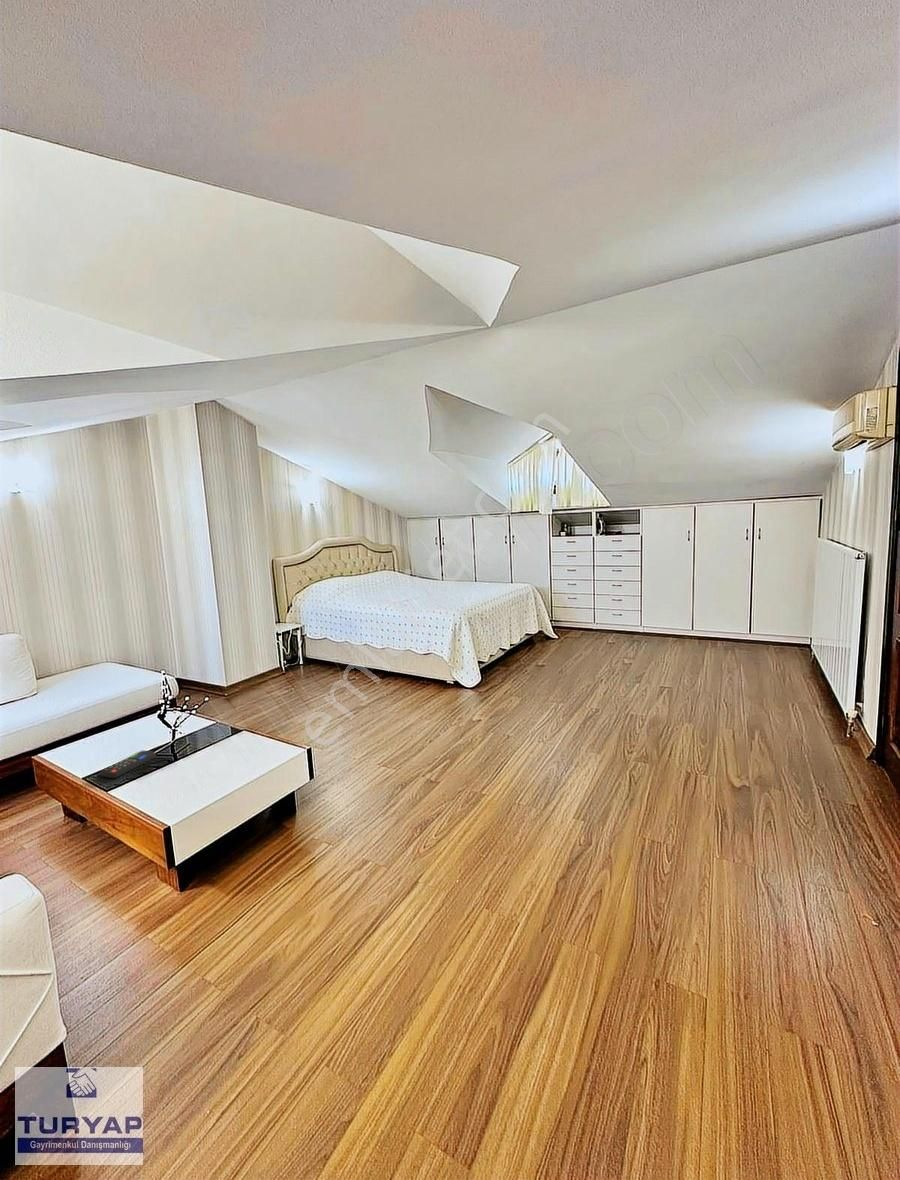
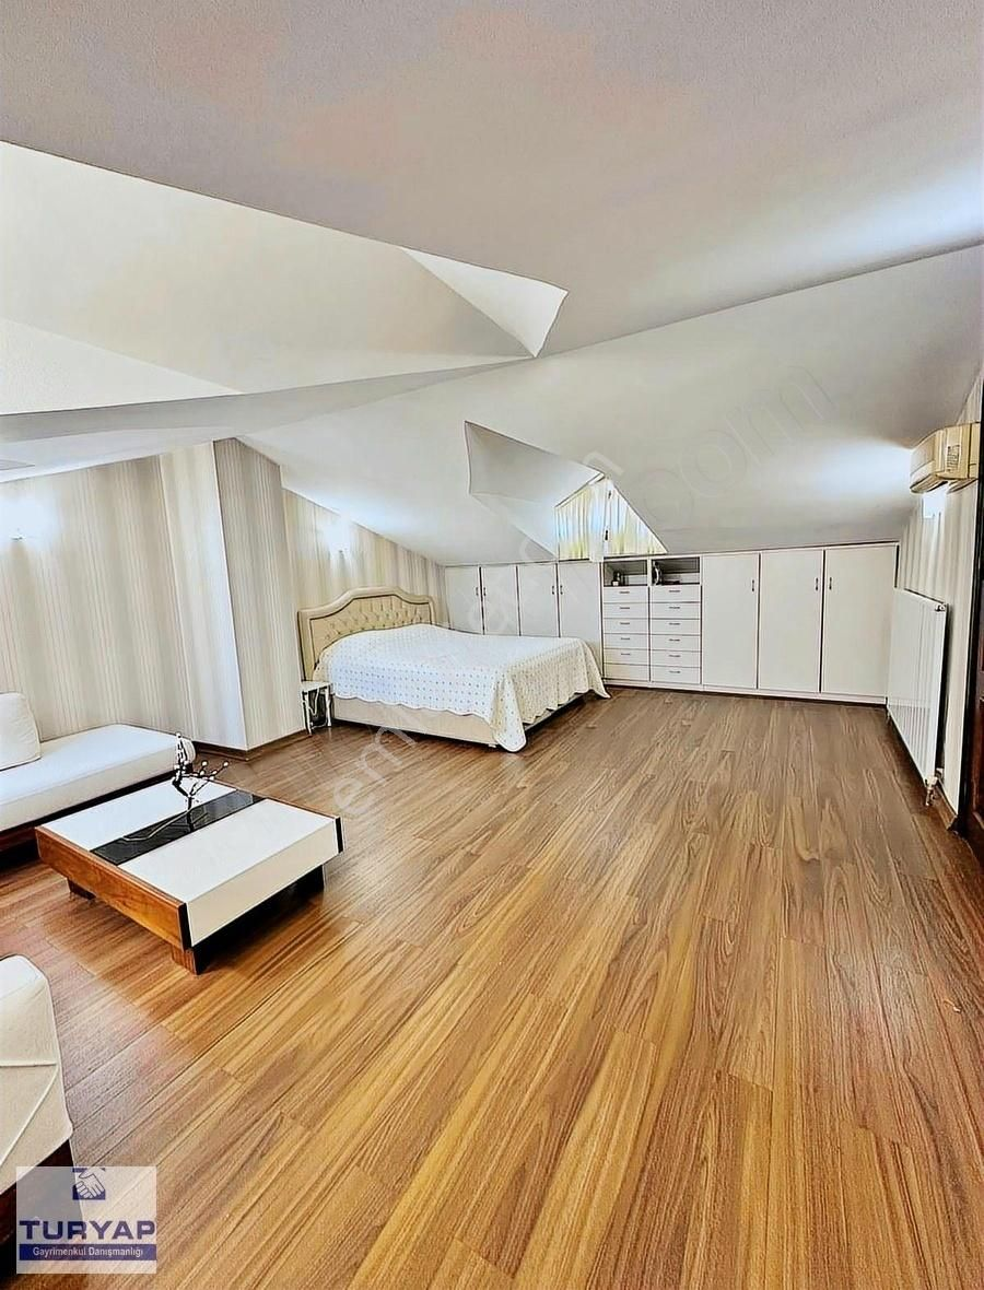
- remote control (129, 763)
